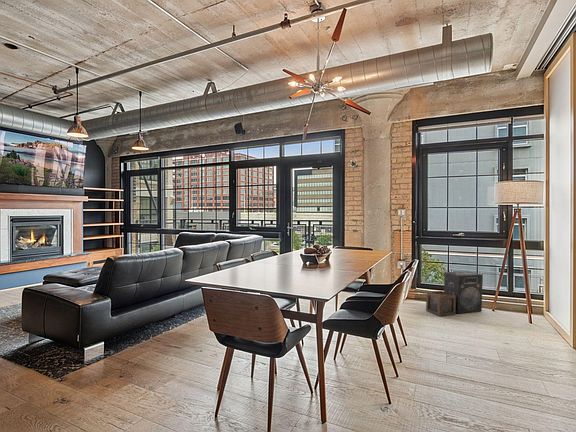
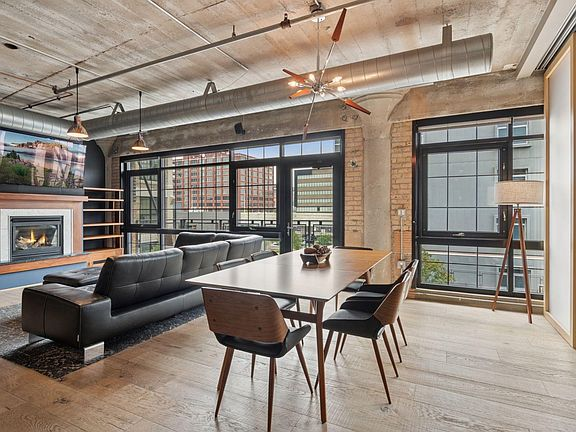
- stereo (454, 292)
